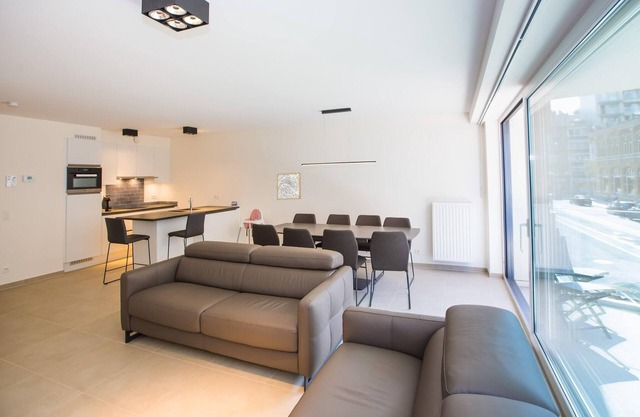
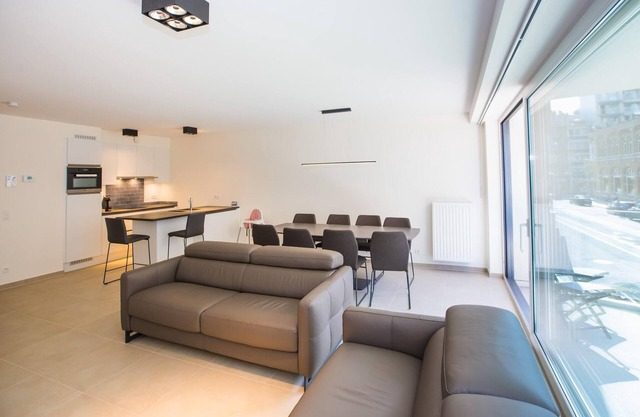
- wall art (288, 186)
